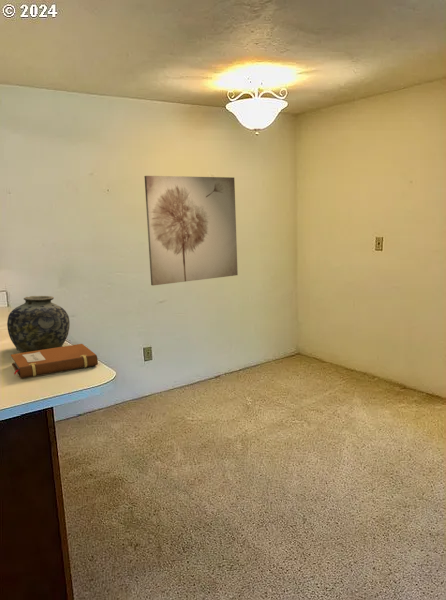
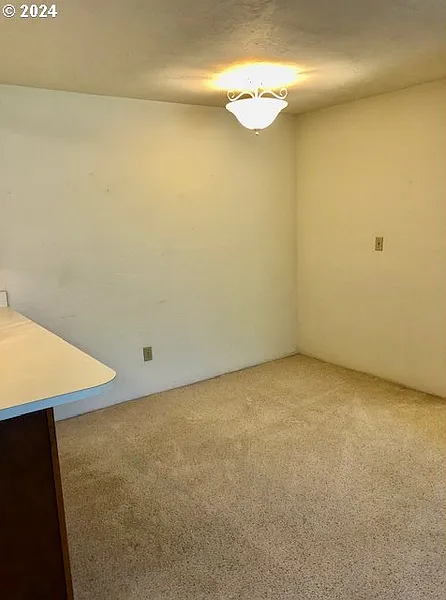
- wall art (194, 229)
- notebook (51, 360)
- vase (38, 322)
